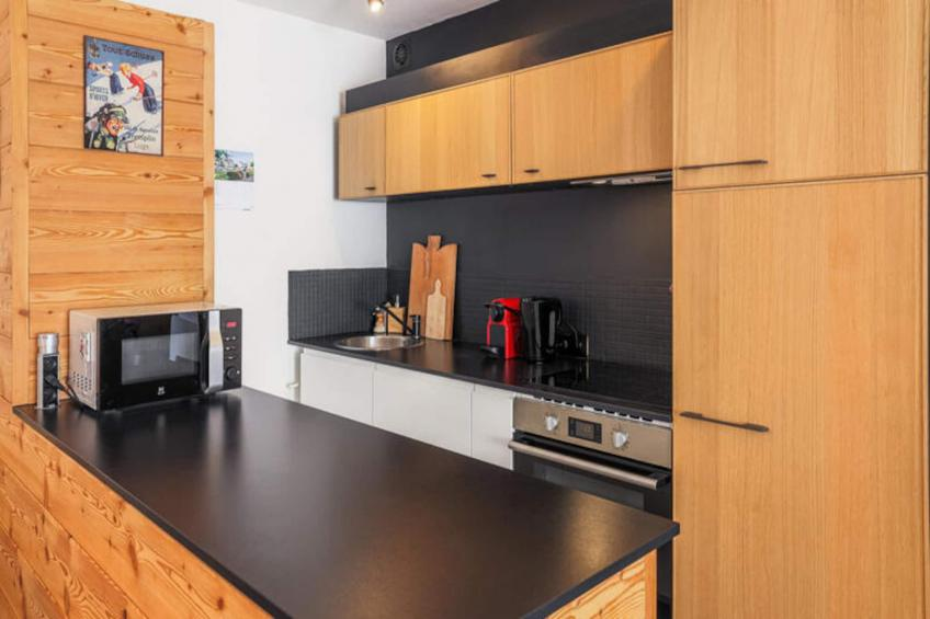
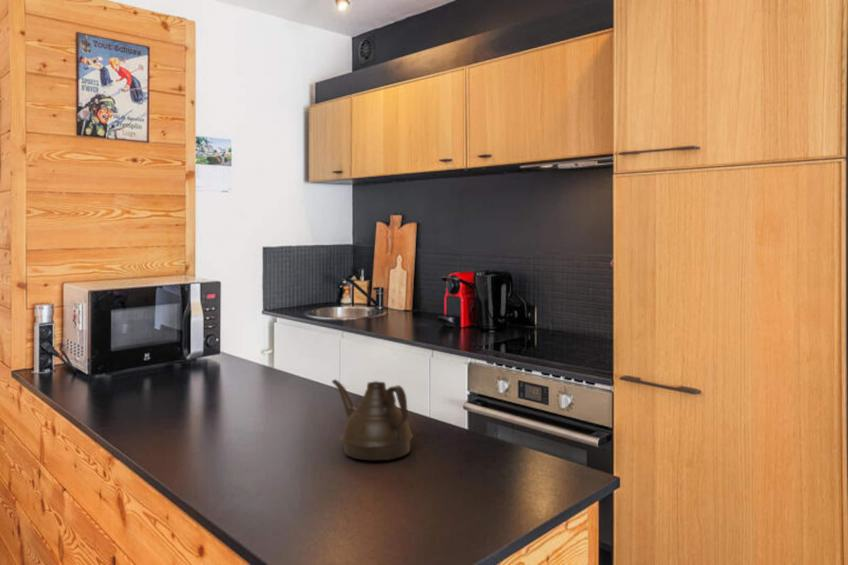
+ teapot (368, 414)
